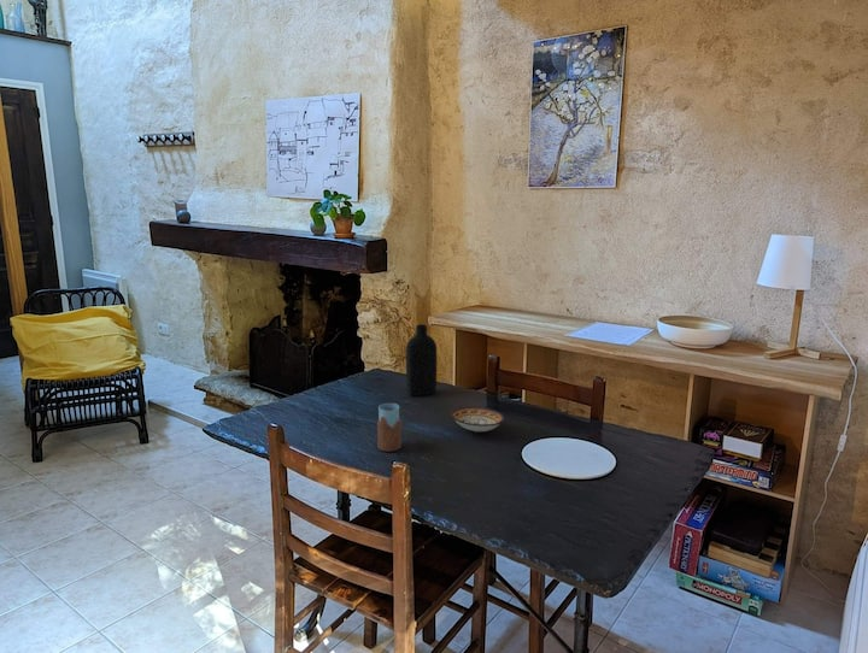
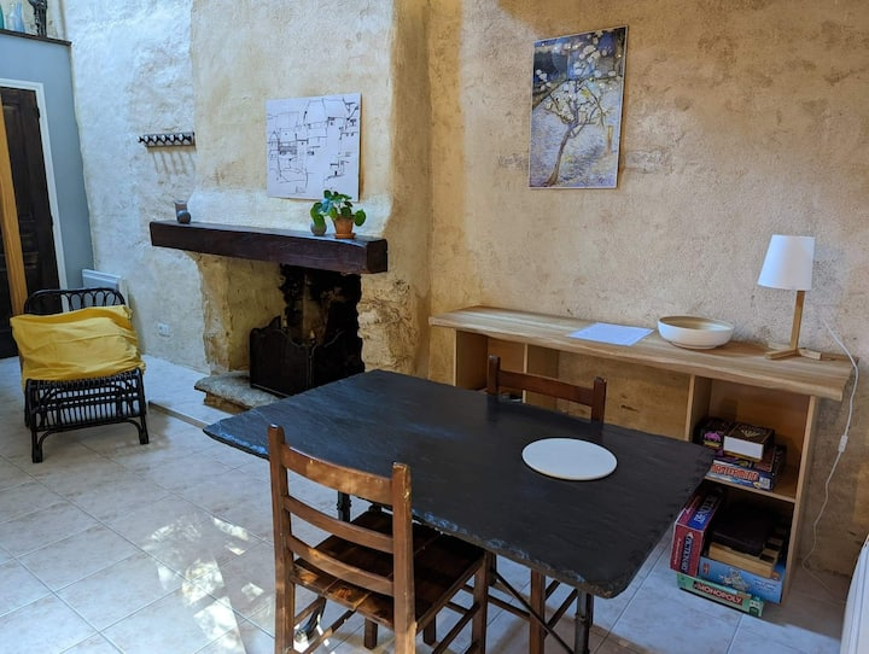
- drinking glass (392, 424)
- bottle (421, 359)
- bowl (476, 423)
